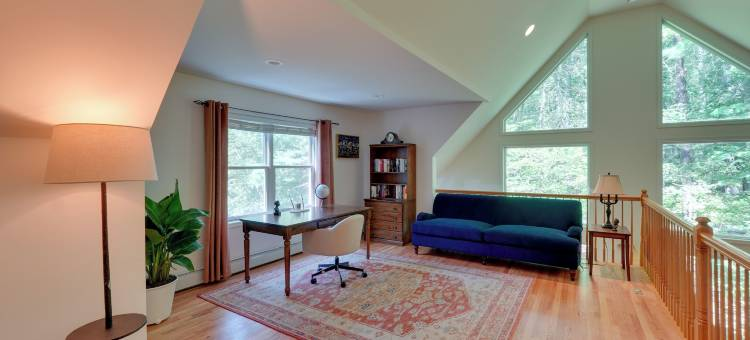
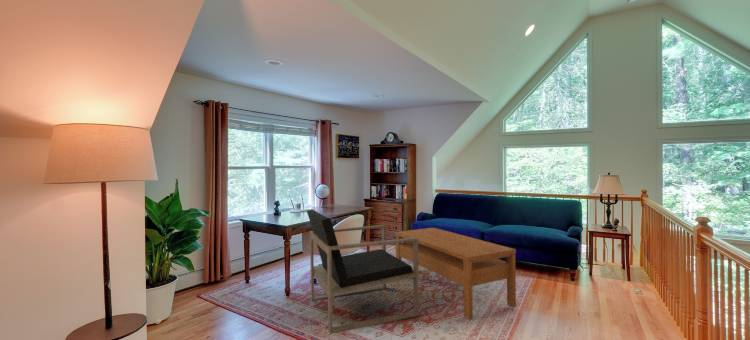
+ coffee table (448, 264)
+ armchair (358, 259)
